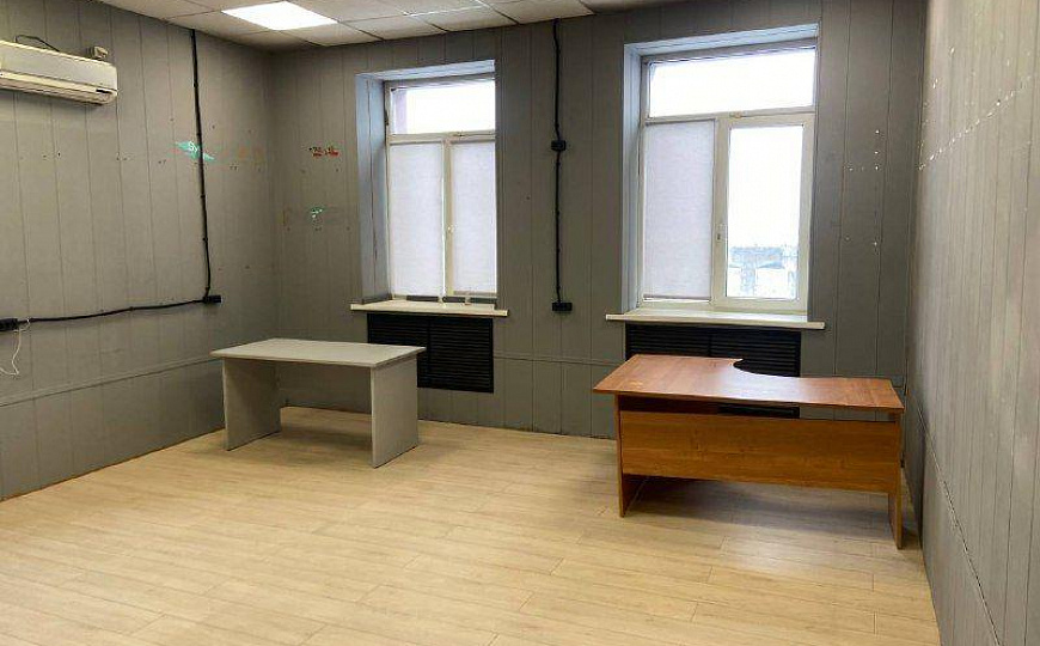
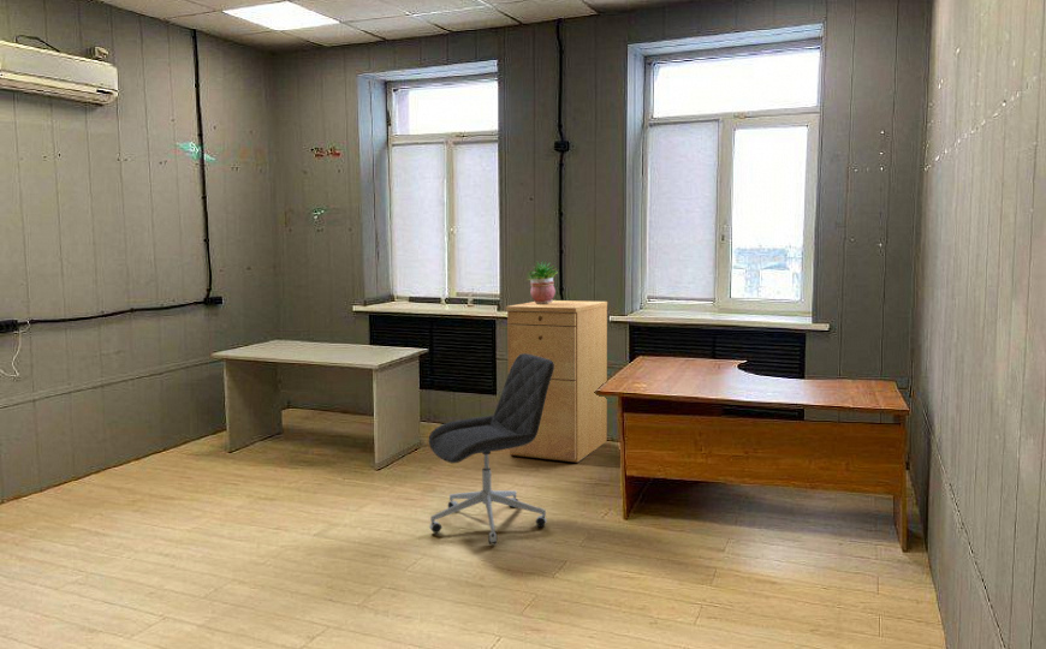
+ office chair (488, 442)
+ potted plant (541, 281)
+ filing cabinet (558, 376)
